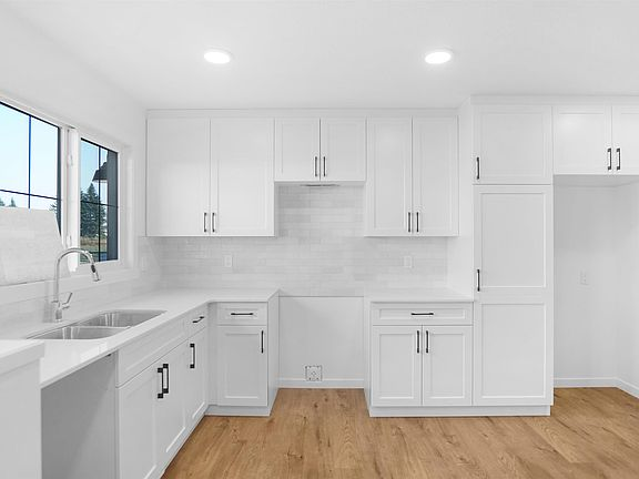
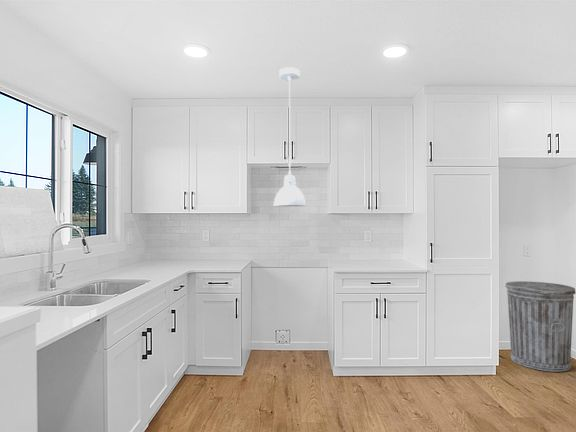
+ pendant light (289, 138)
+ trash can (539, 323)
